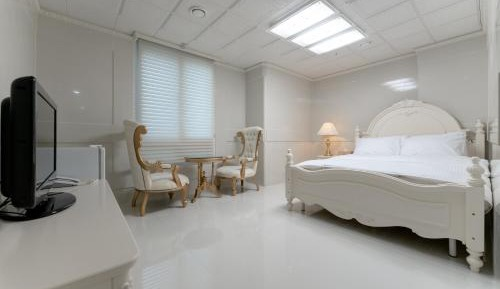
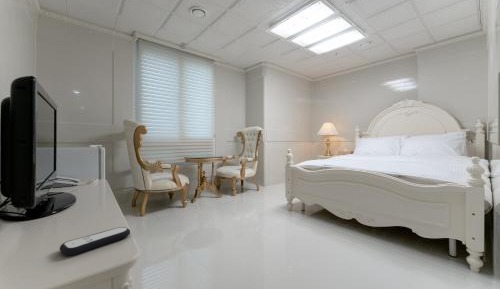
+ remote control (98, 239)
